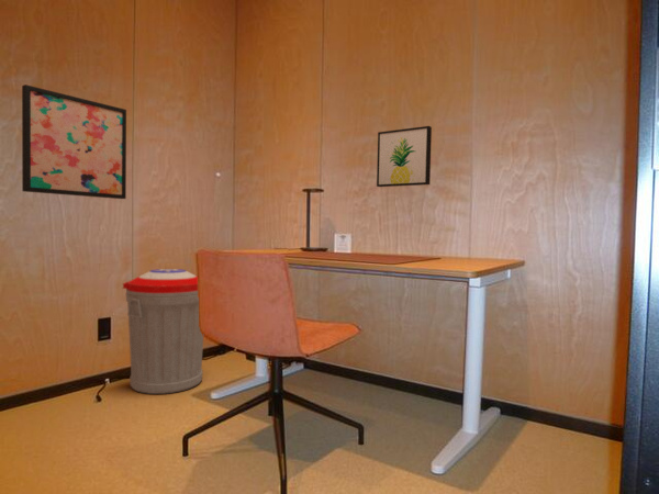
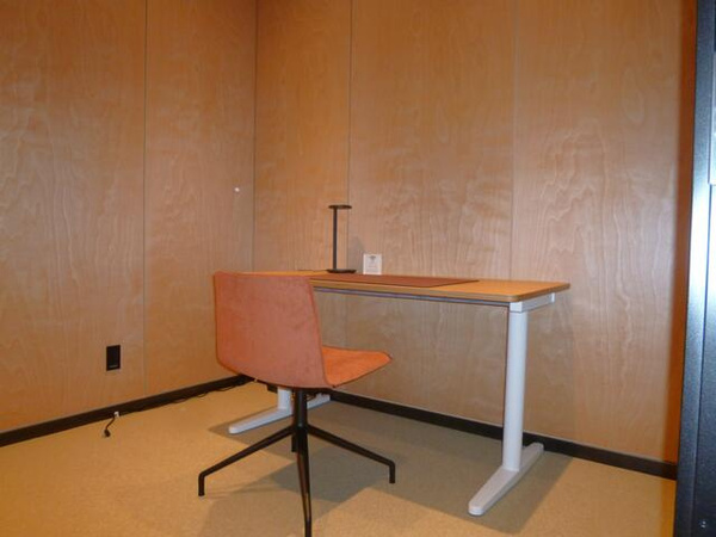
- wall art (403, 157)
- trash can (167, 326)
- wall art (78, 147)
